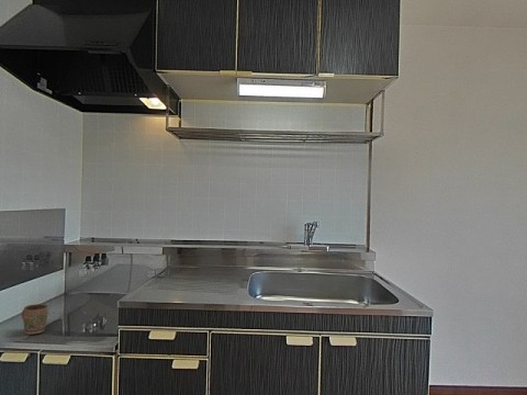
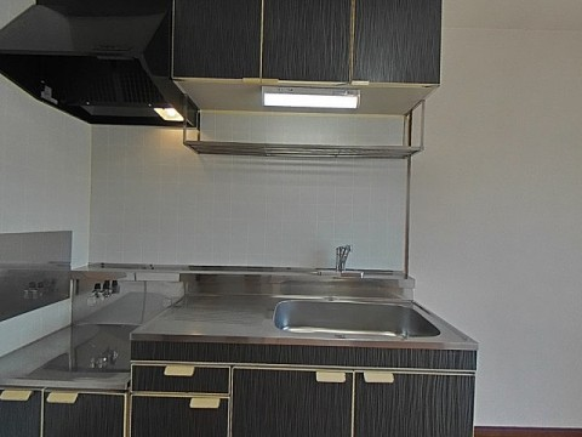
- mug (34, 318)
